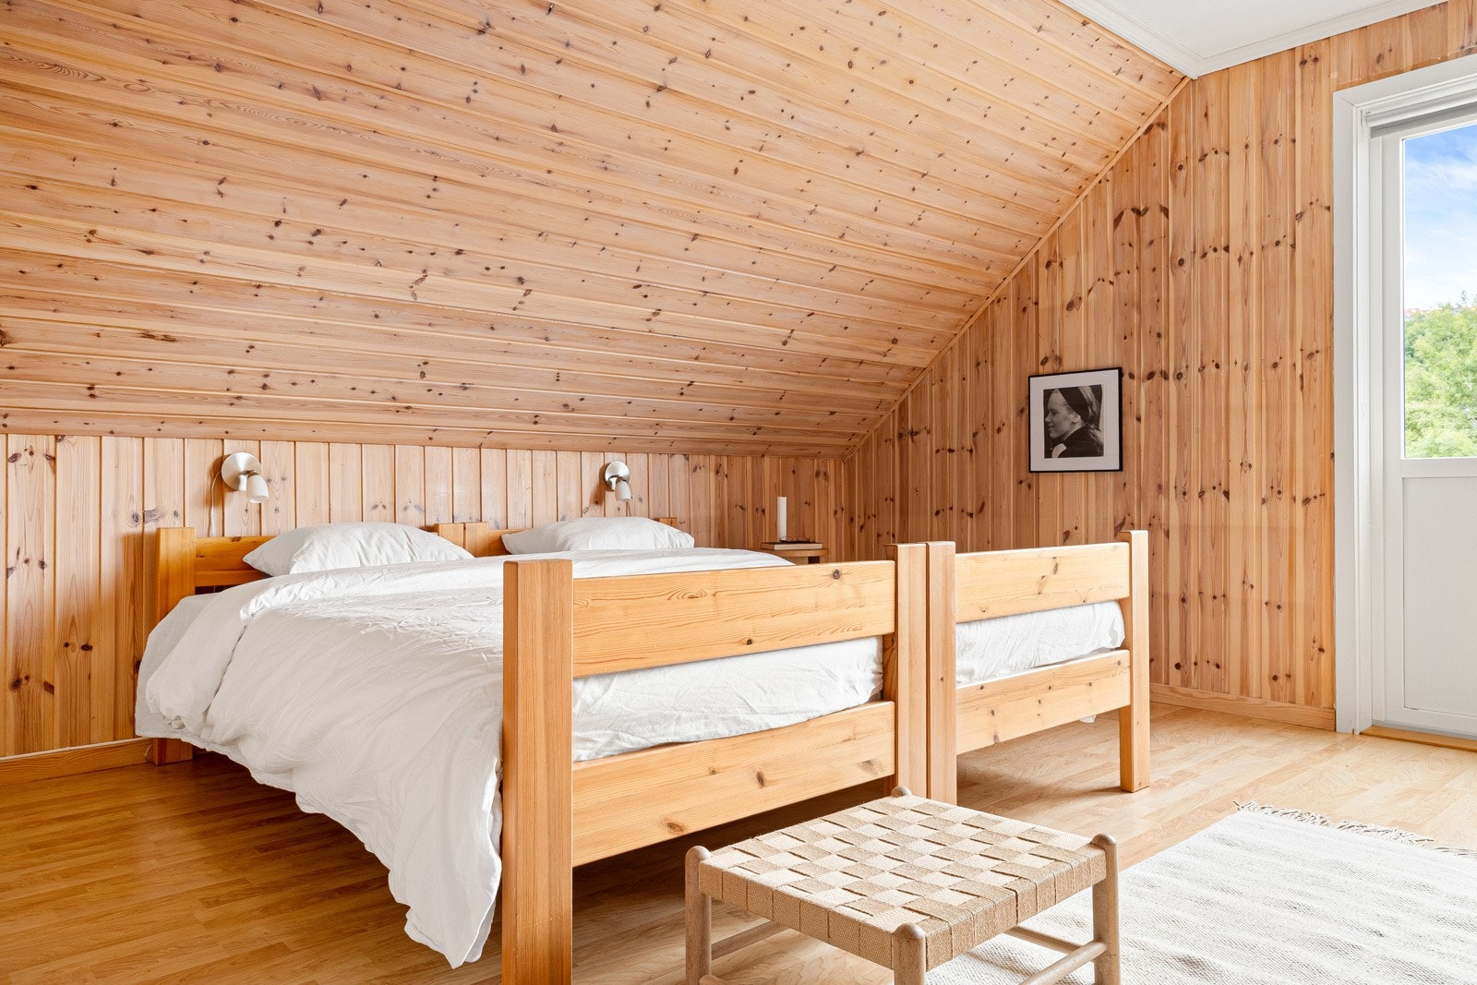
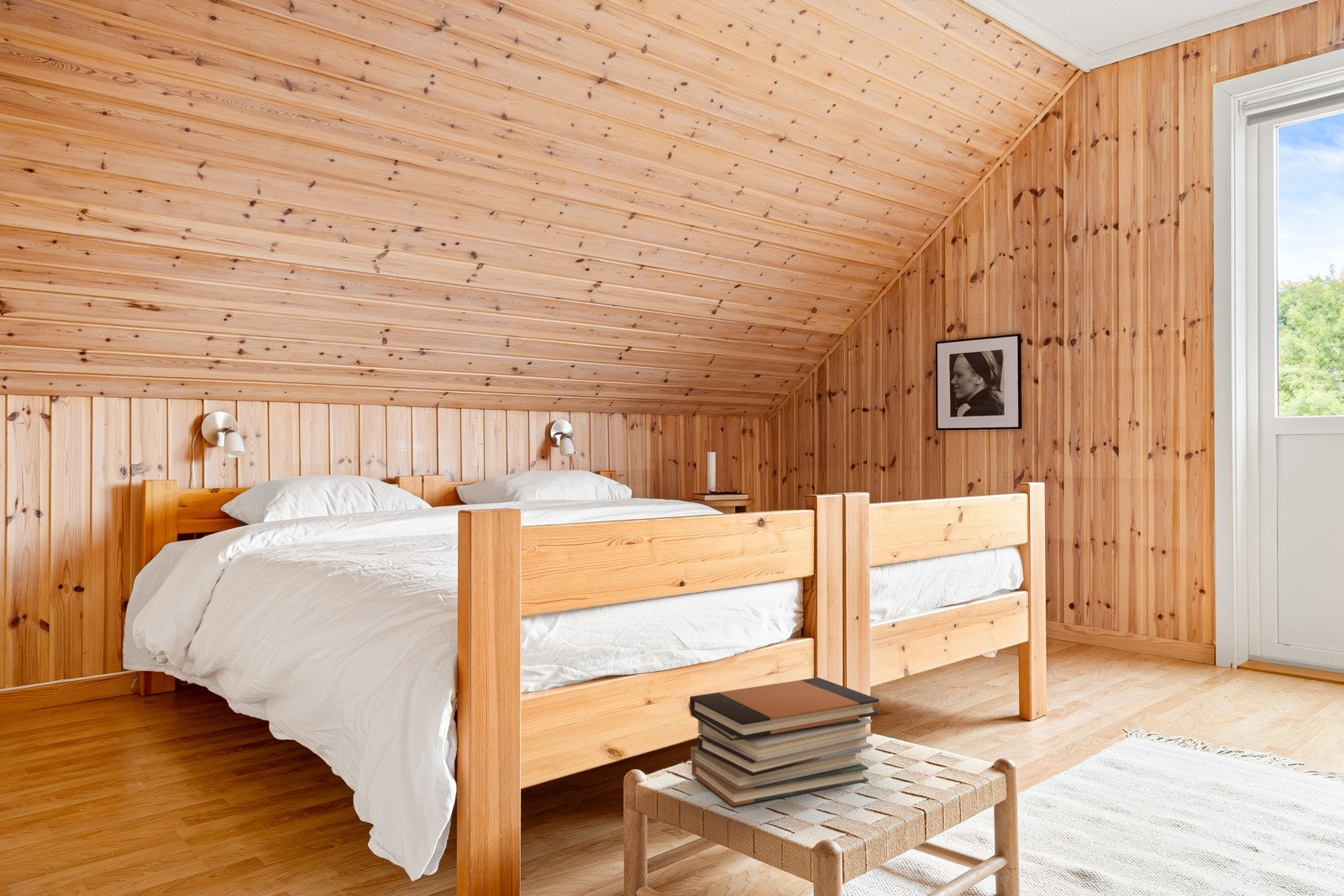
+ book stack (783, 737)
